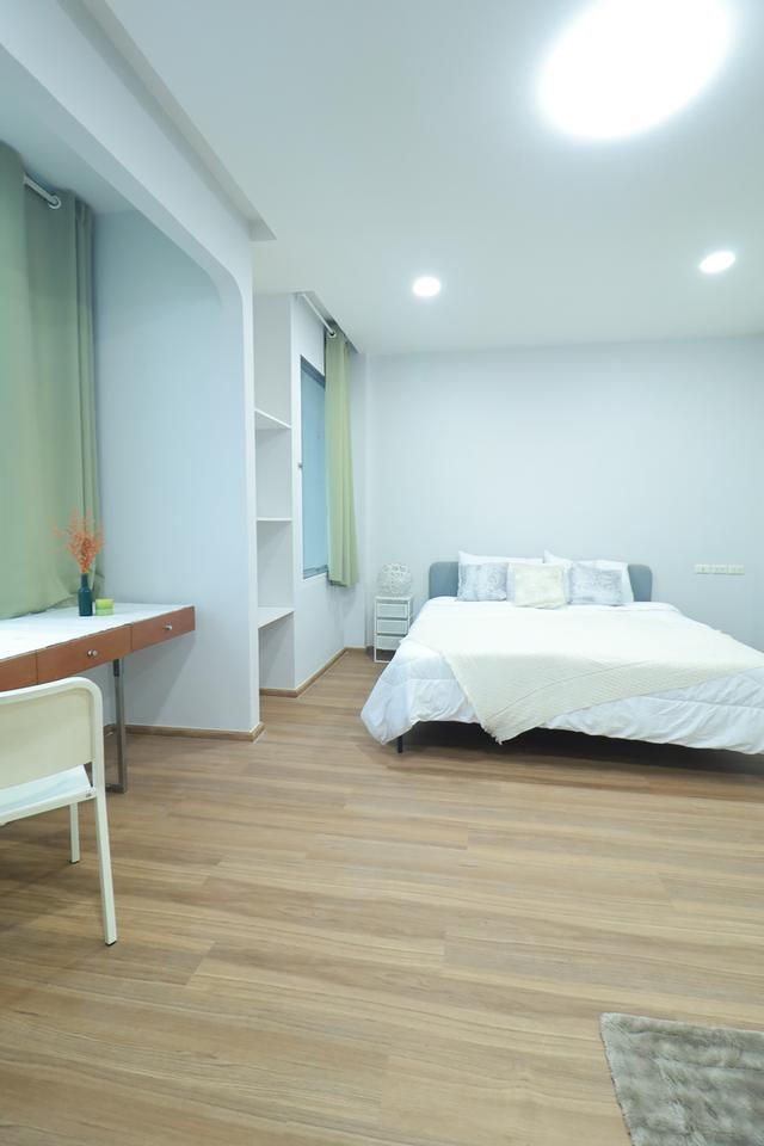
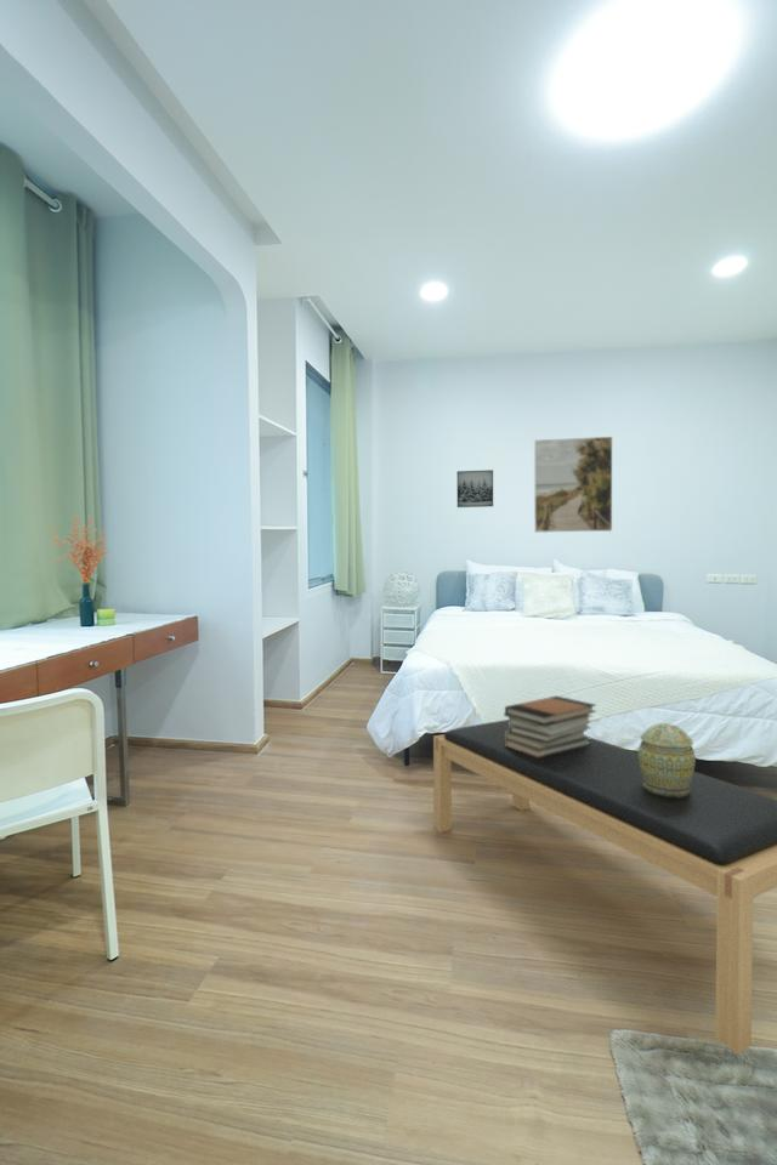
+ decorative box (665, 756)
+ bench (592, 824)
+ wall art (475, 488)
+ book stack (549, 724)
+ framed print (572, 484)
